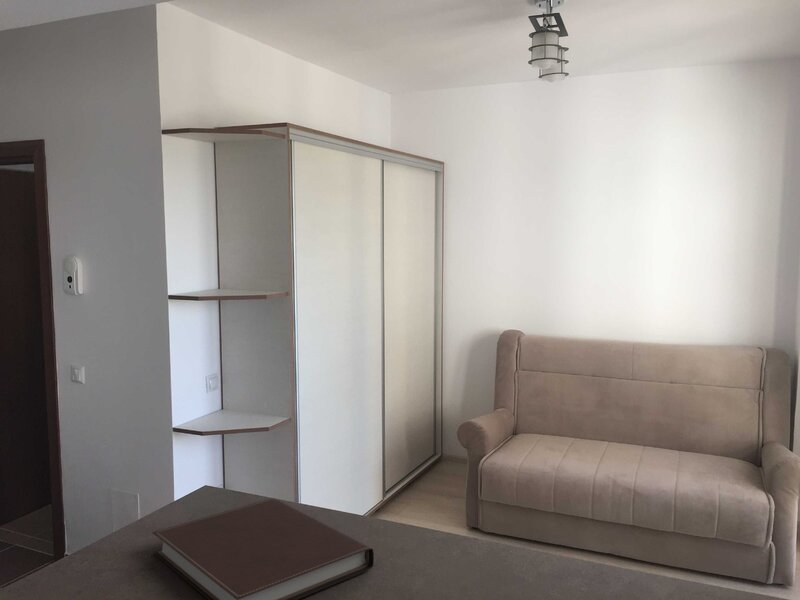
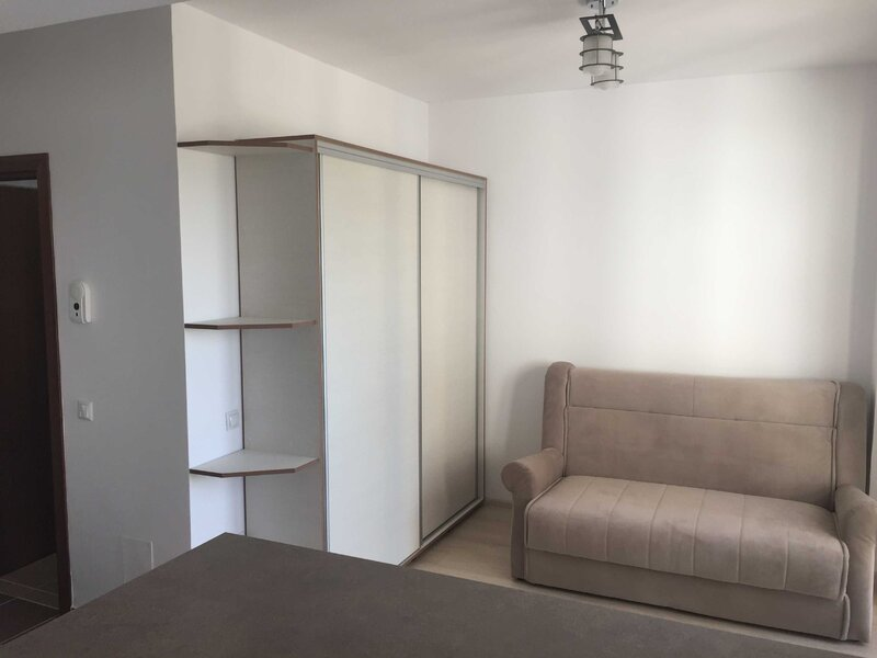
- notebook (260, 549)
